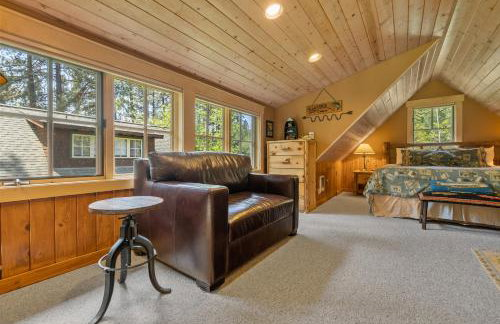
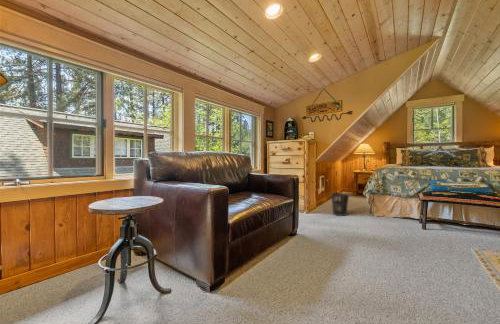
+ wastebasket (339, 204)
